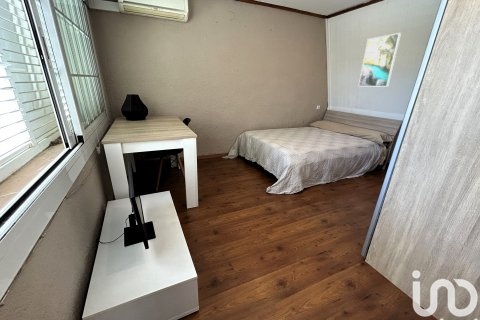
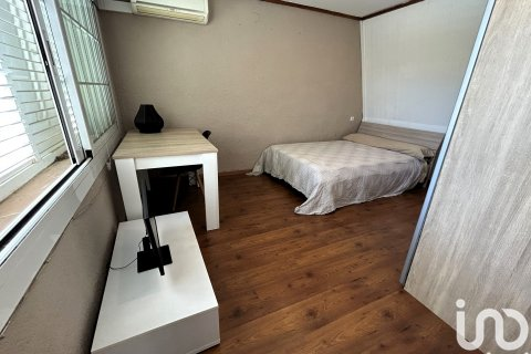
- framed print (377, 62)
